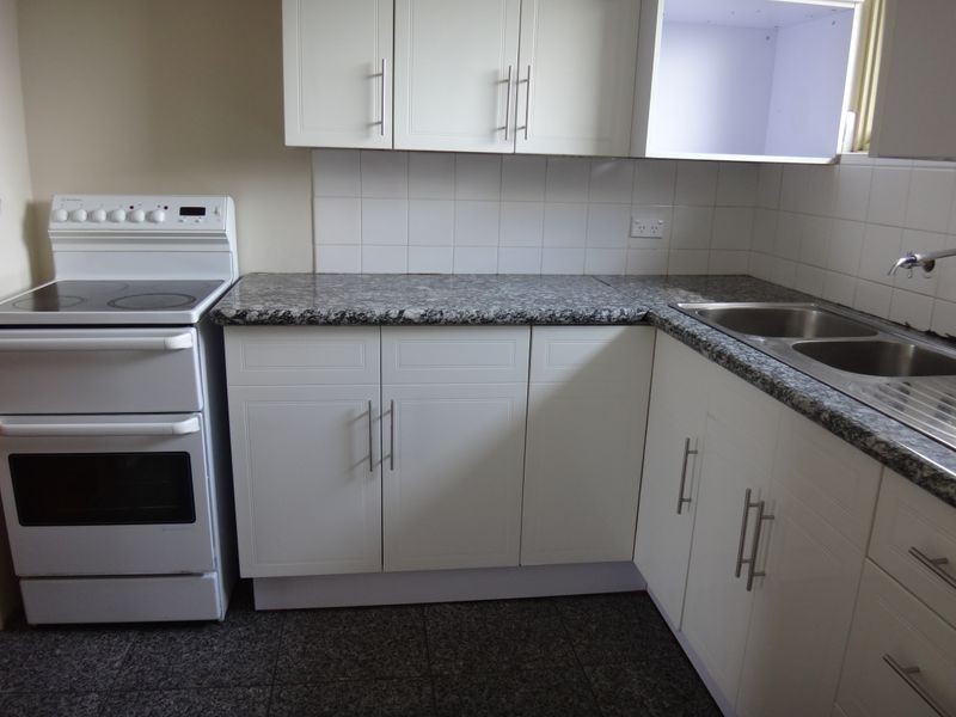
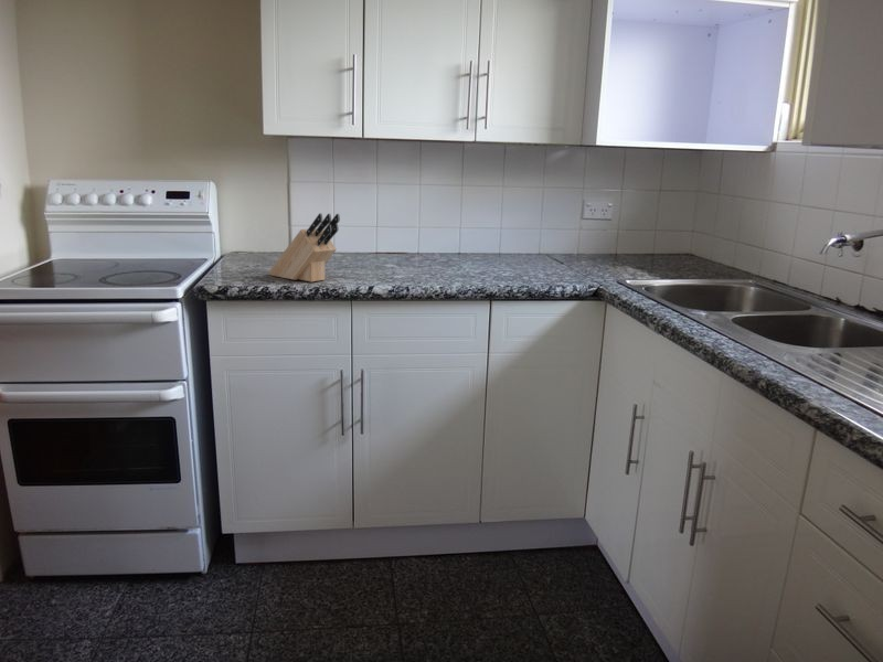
+ knife block (305, 245)
